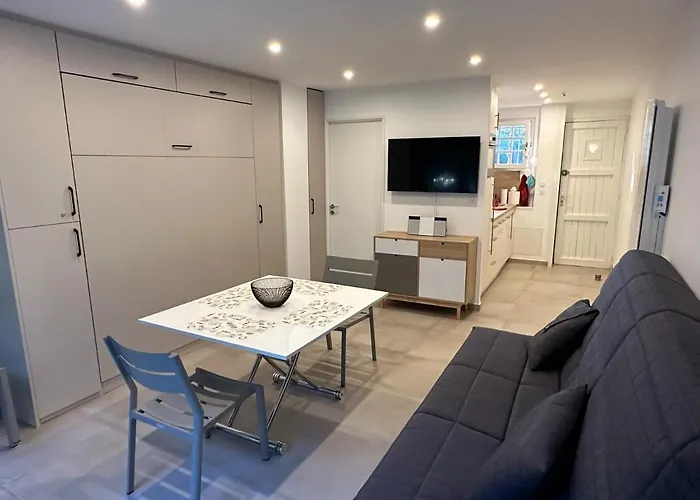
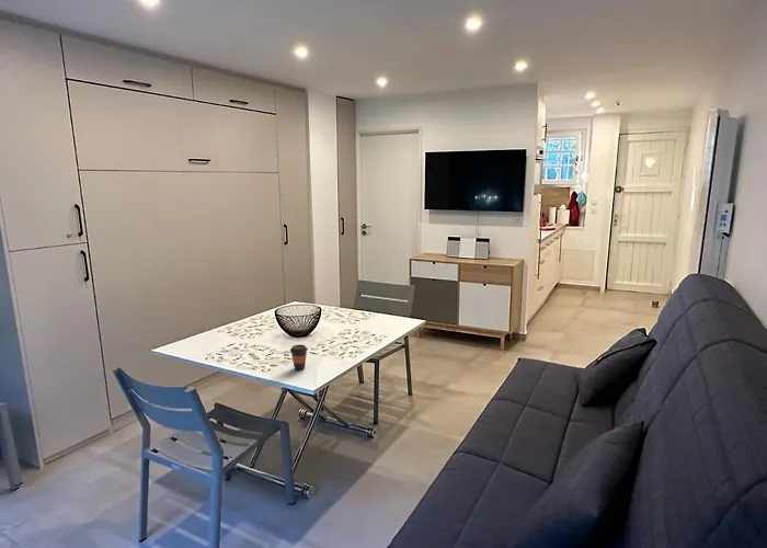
+ coffee cup (299, 357)
